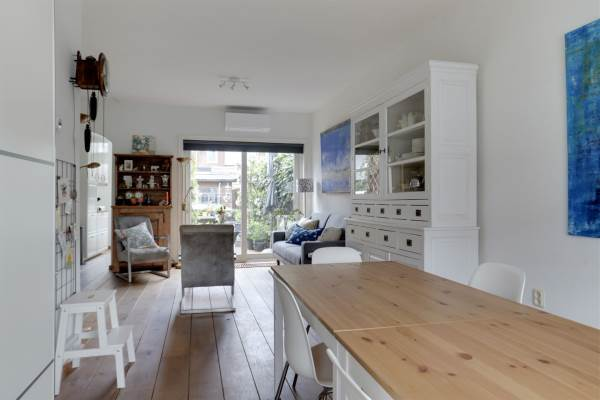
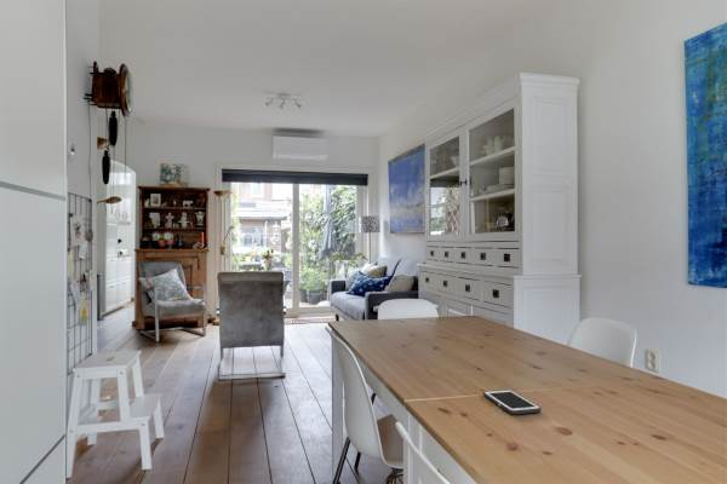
+ cell phone (510, 401)
